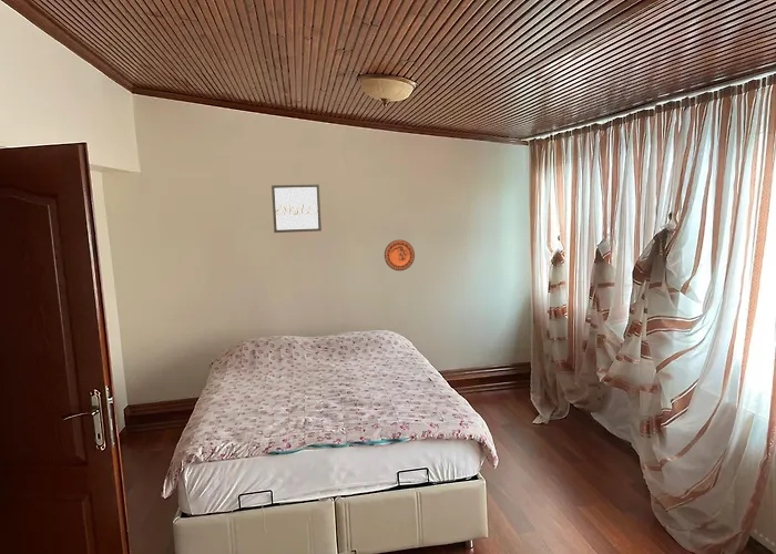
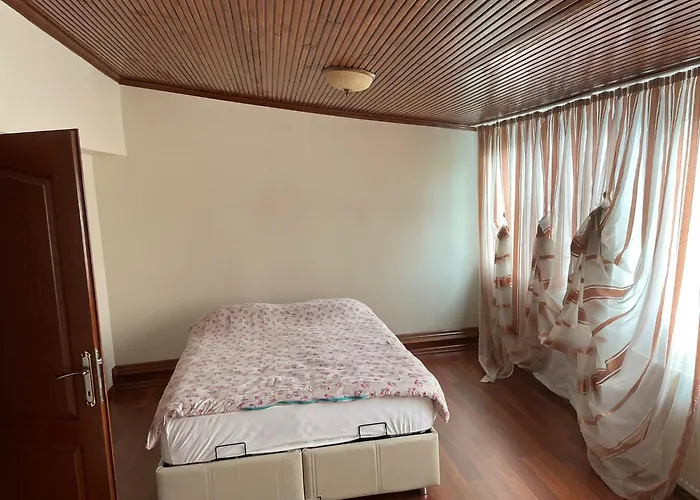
- wall art (296, 208)
- decorative plate (399, 255)
